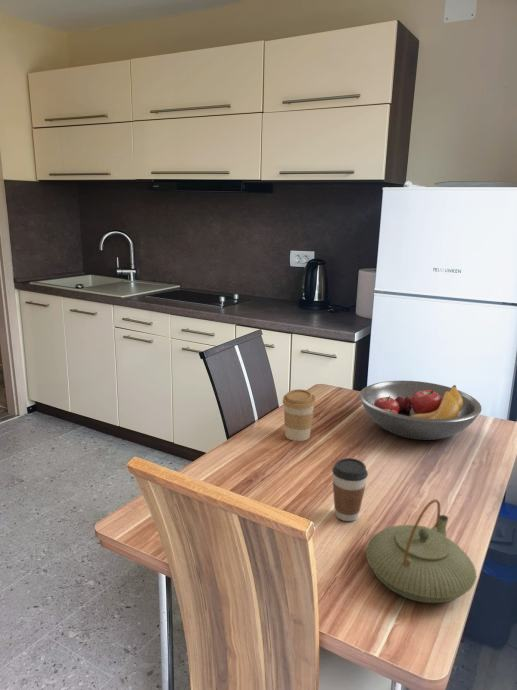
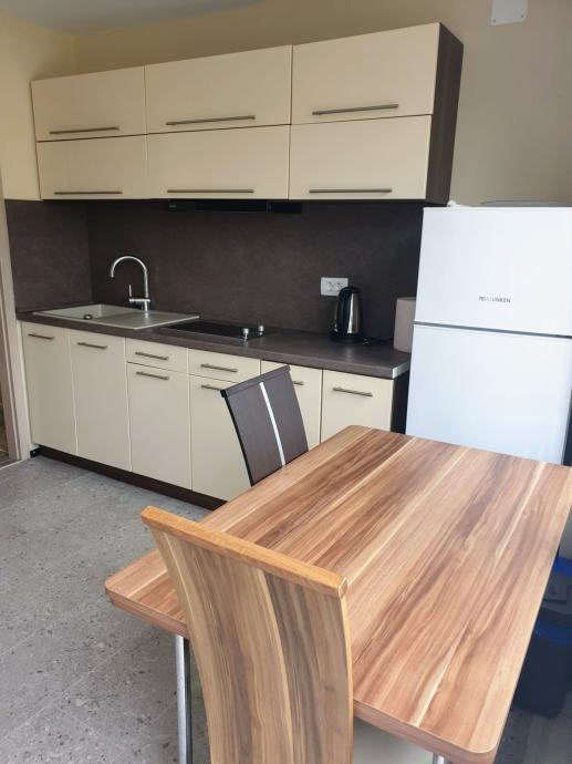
- coffee cup (348, 490)
- fruit bowl (417, 409)
- teapot (424, 537)
- coffee cup (298, 414)
